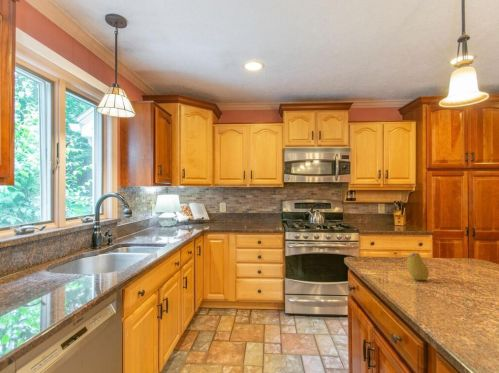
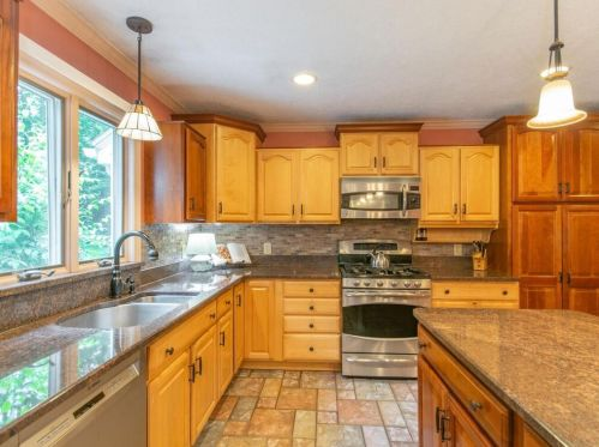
- fruit (417, 266)
